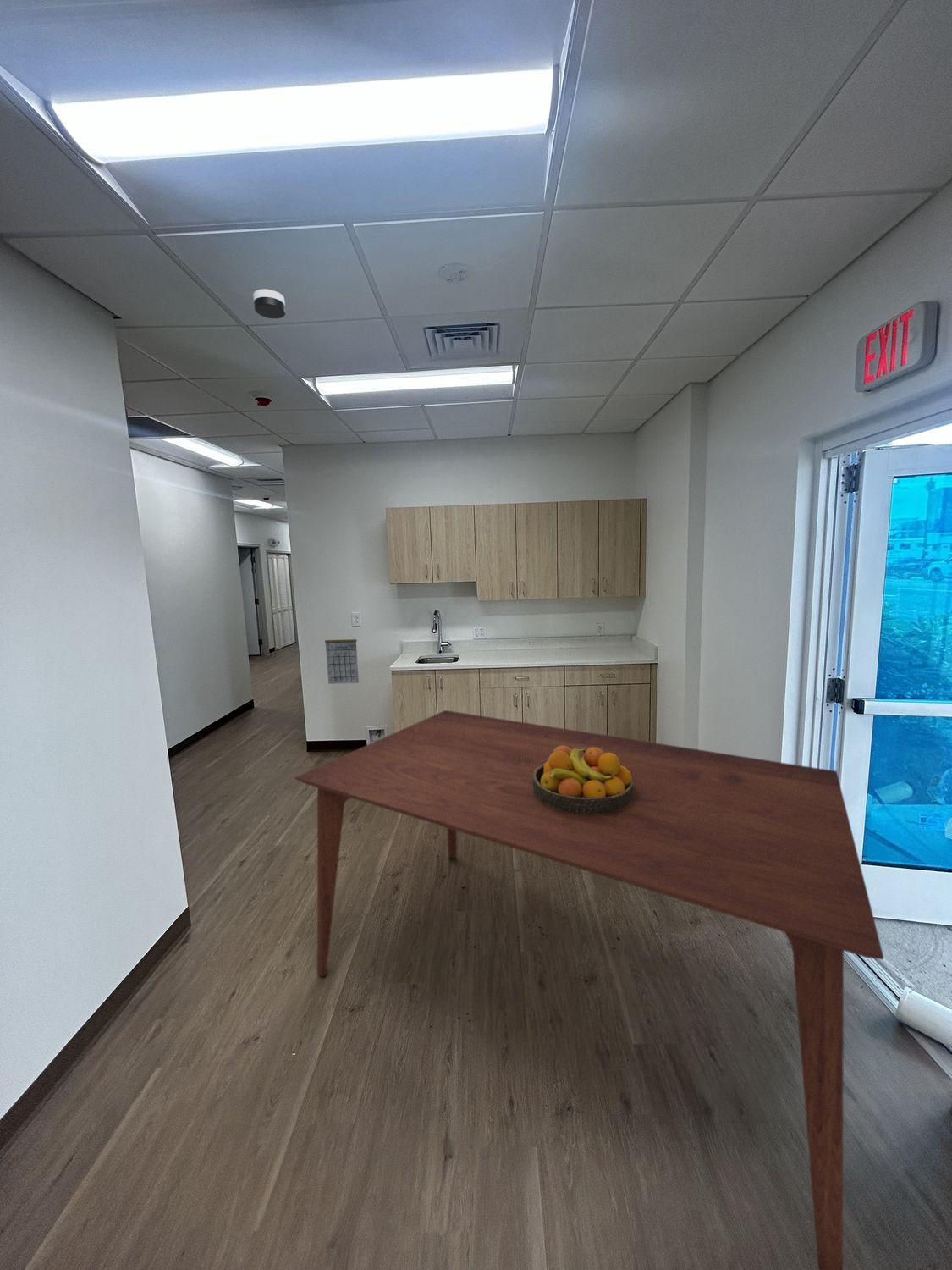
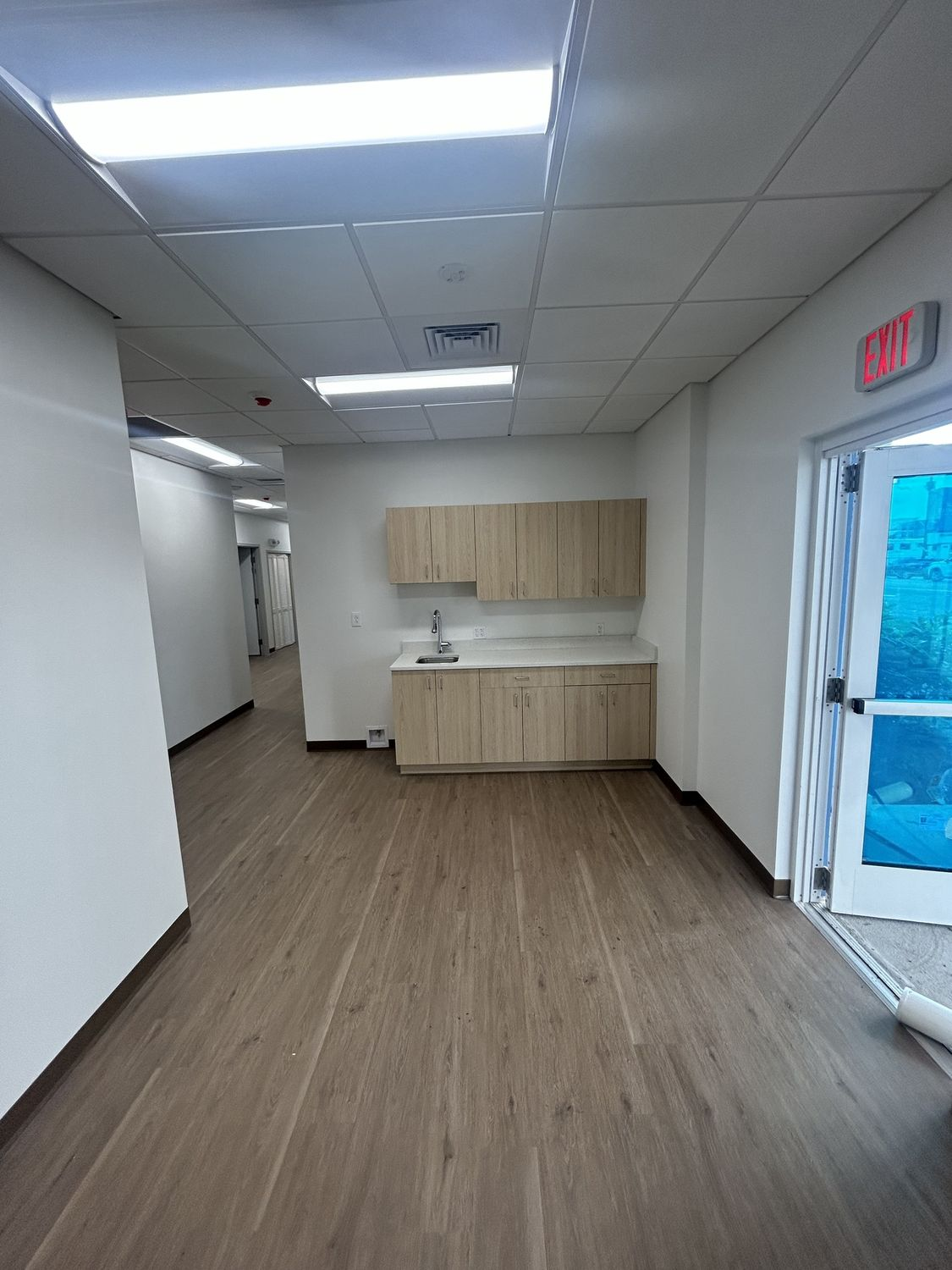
- dining table (564, 864)
- calendar (342, 656)
- smoke detector (269, 304)
- fruit bowl (581, 770)
